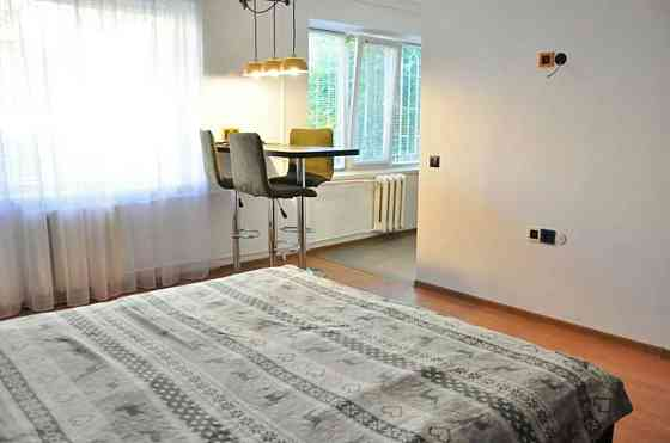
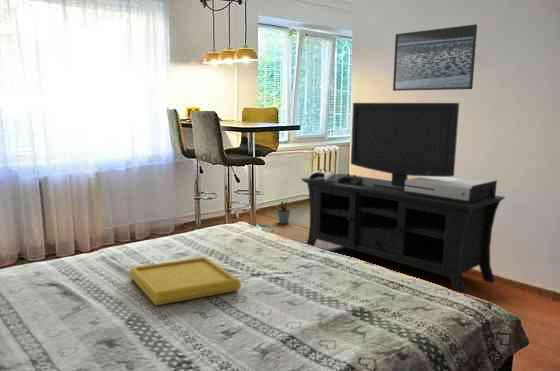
+ media console (392, 185)
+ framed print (431, 60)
+ serving tray (183, 278)
+ potted plant (284, 211)
